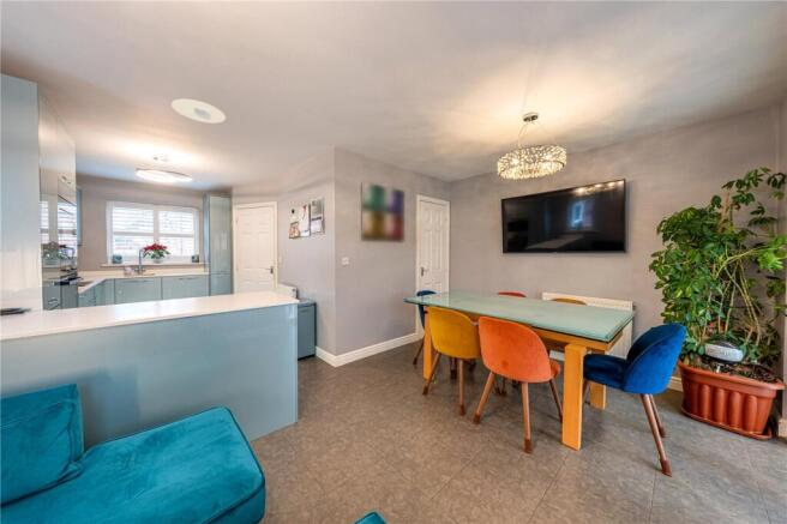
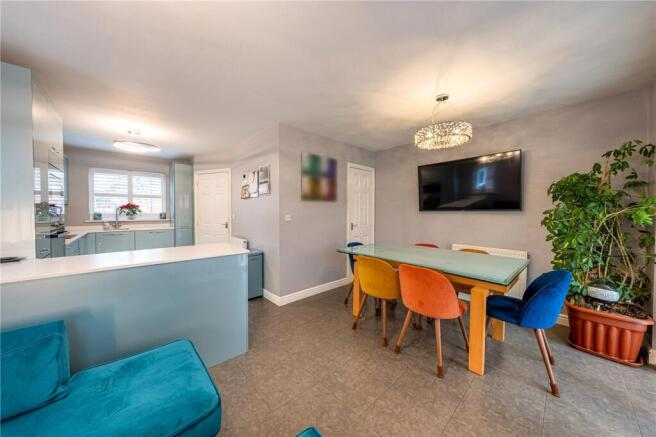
- recessed light (199, 109)
